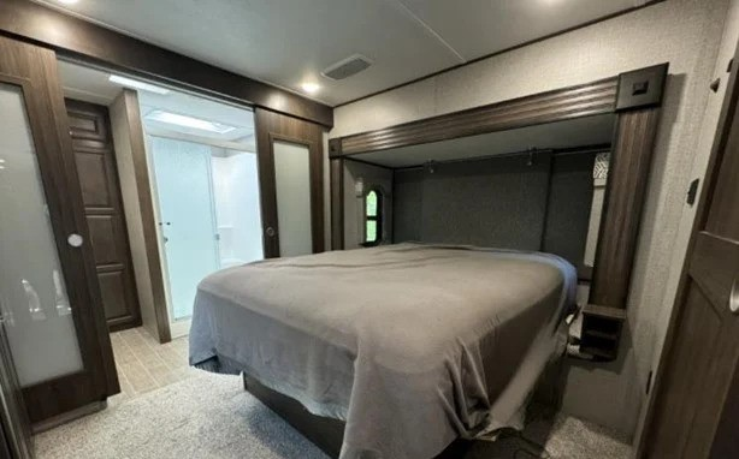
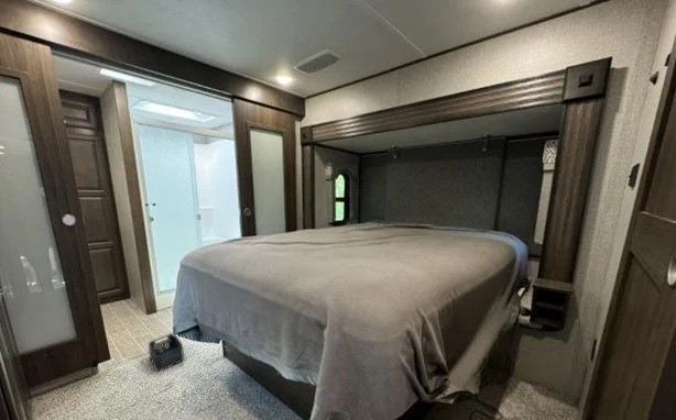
+ storage bin (165, 351)
